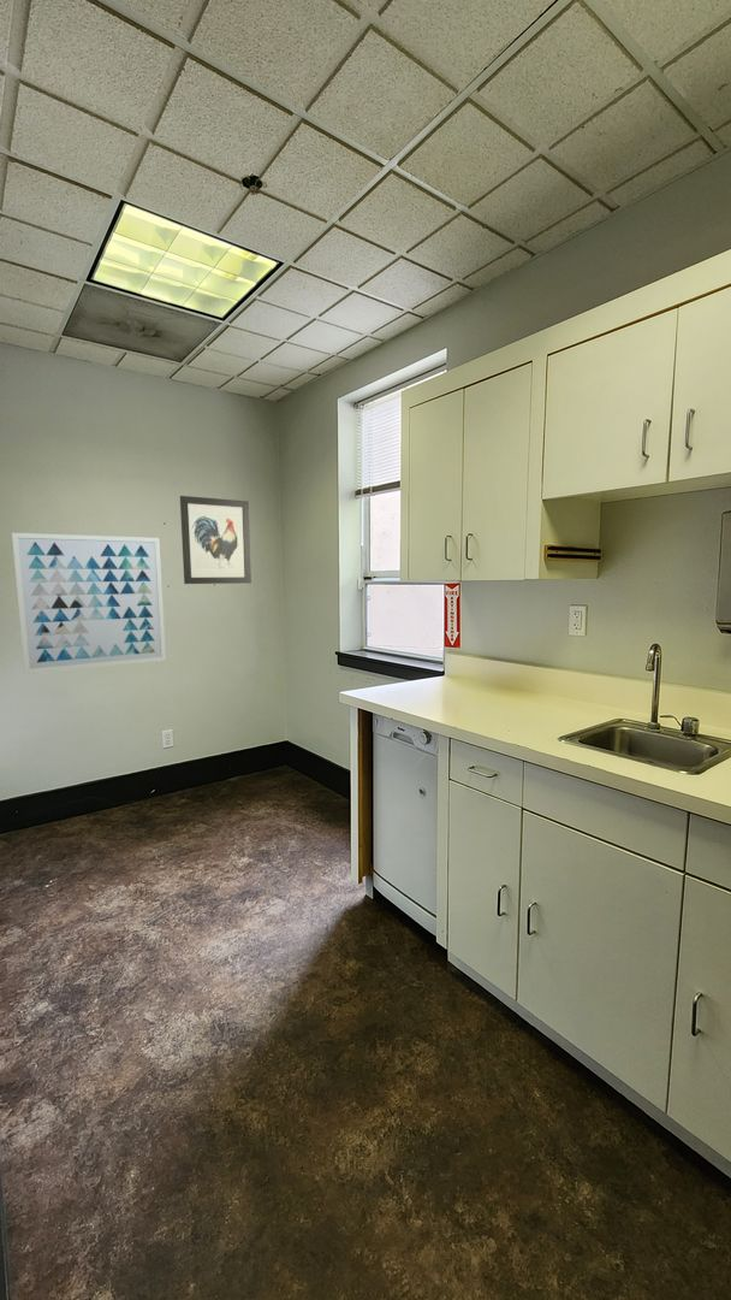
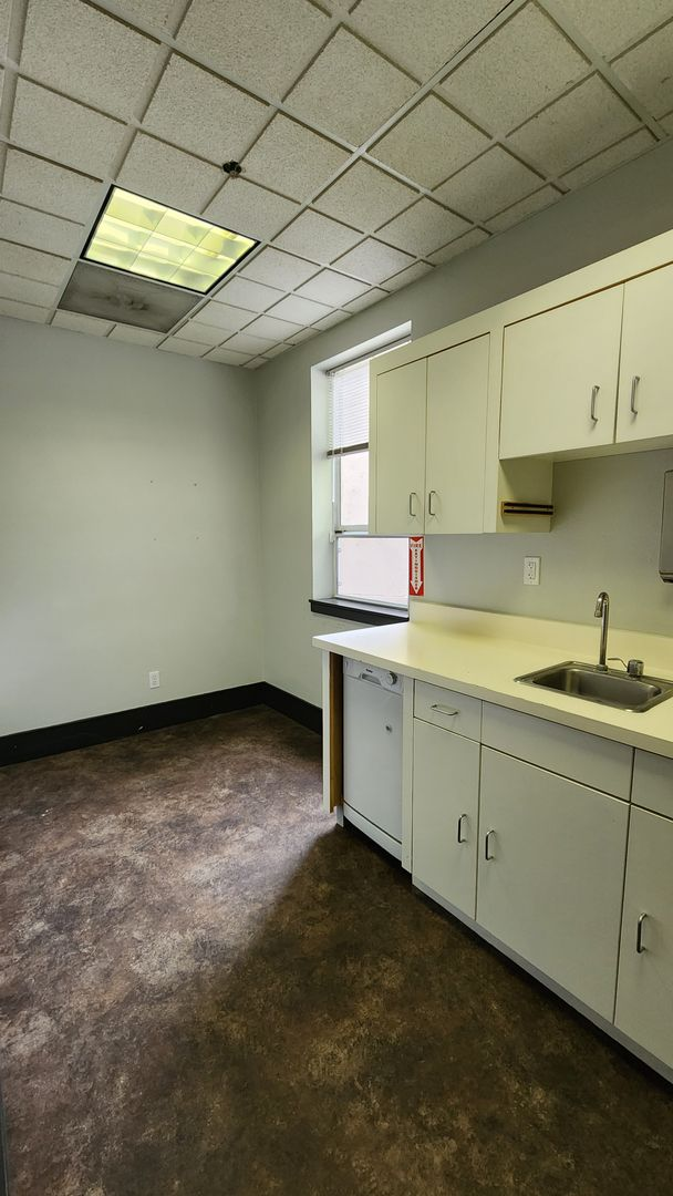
- wall art (95, 602)
- wall art (216, 540)
